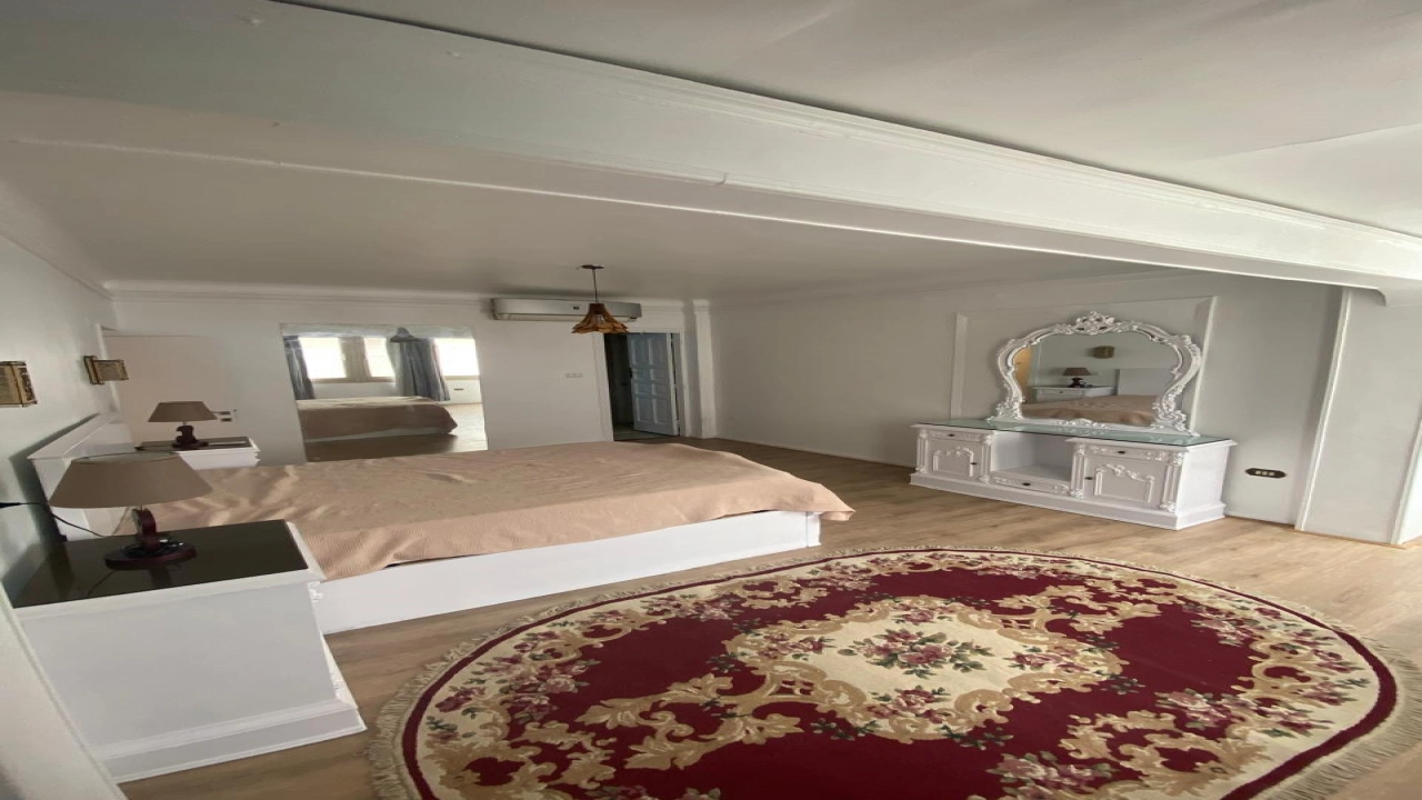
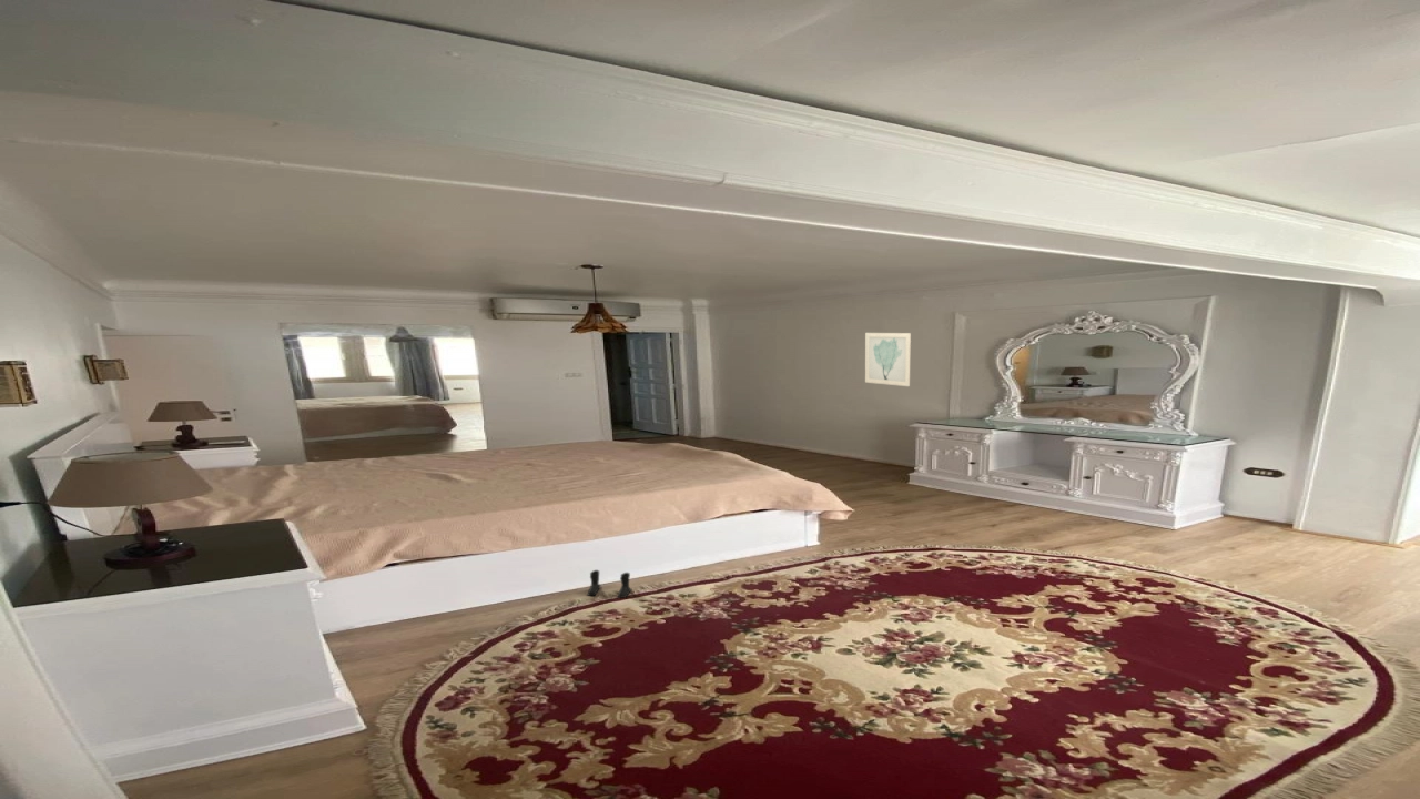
+ boots (599, 585)
+ wall art (886, 358)
